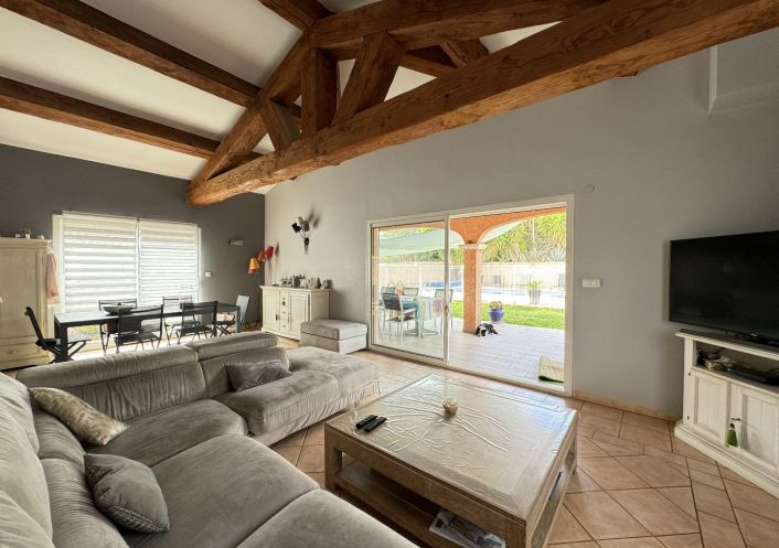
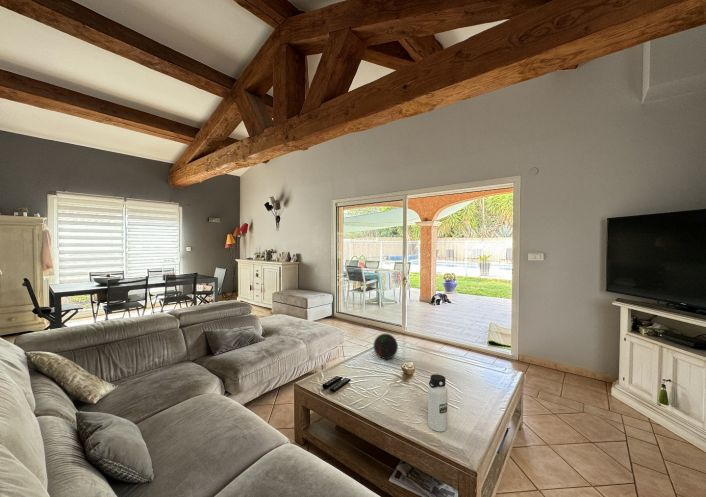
+ decorative orb (385, 346)
+ water bottle (437, 401)
